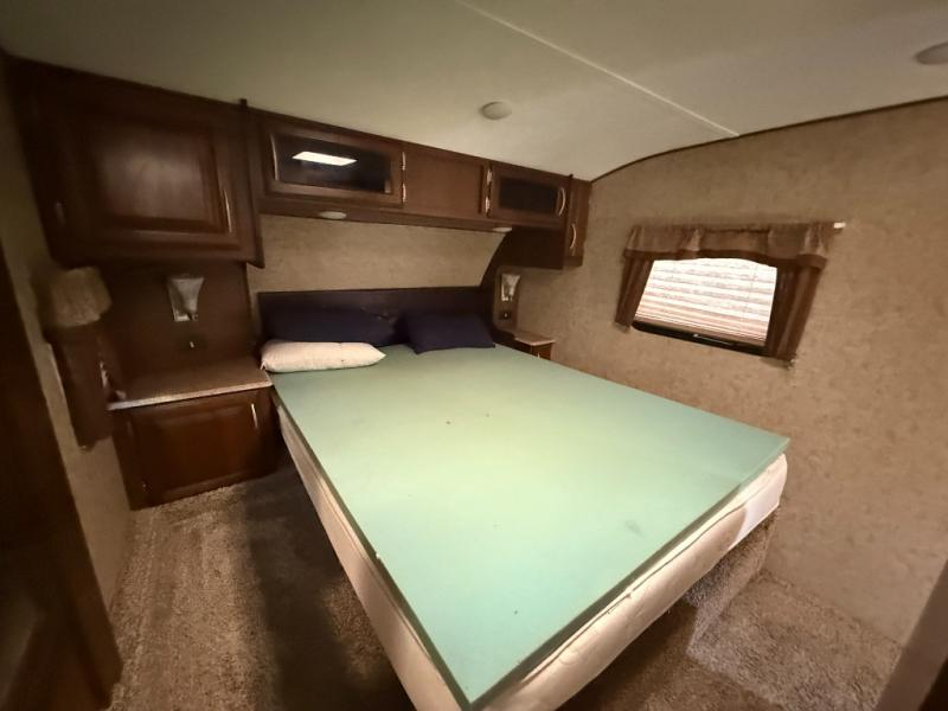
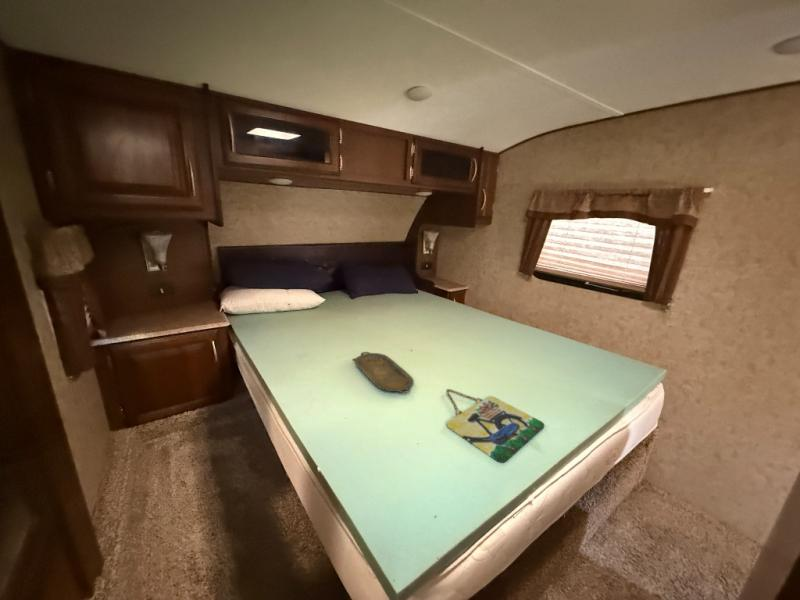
+ home sign (479, 414)
+ serving tray (382, 371)
